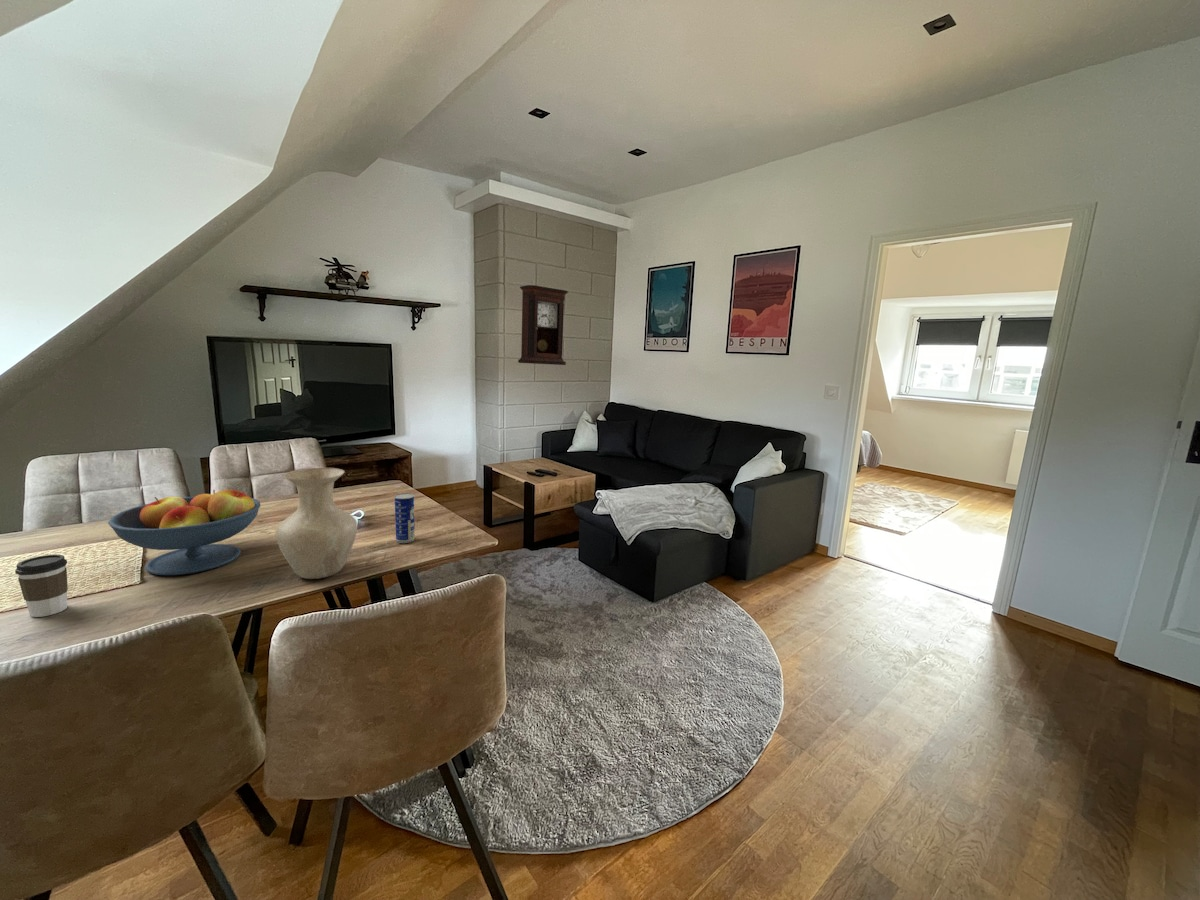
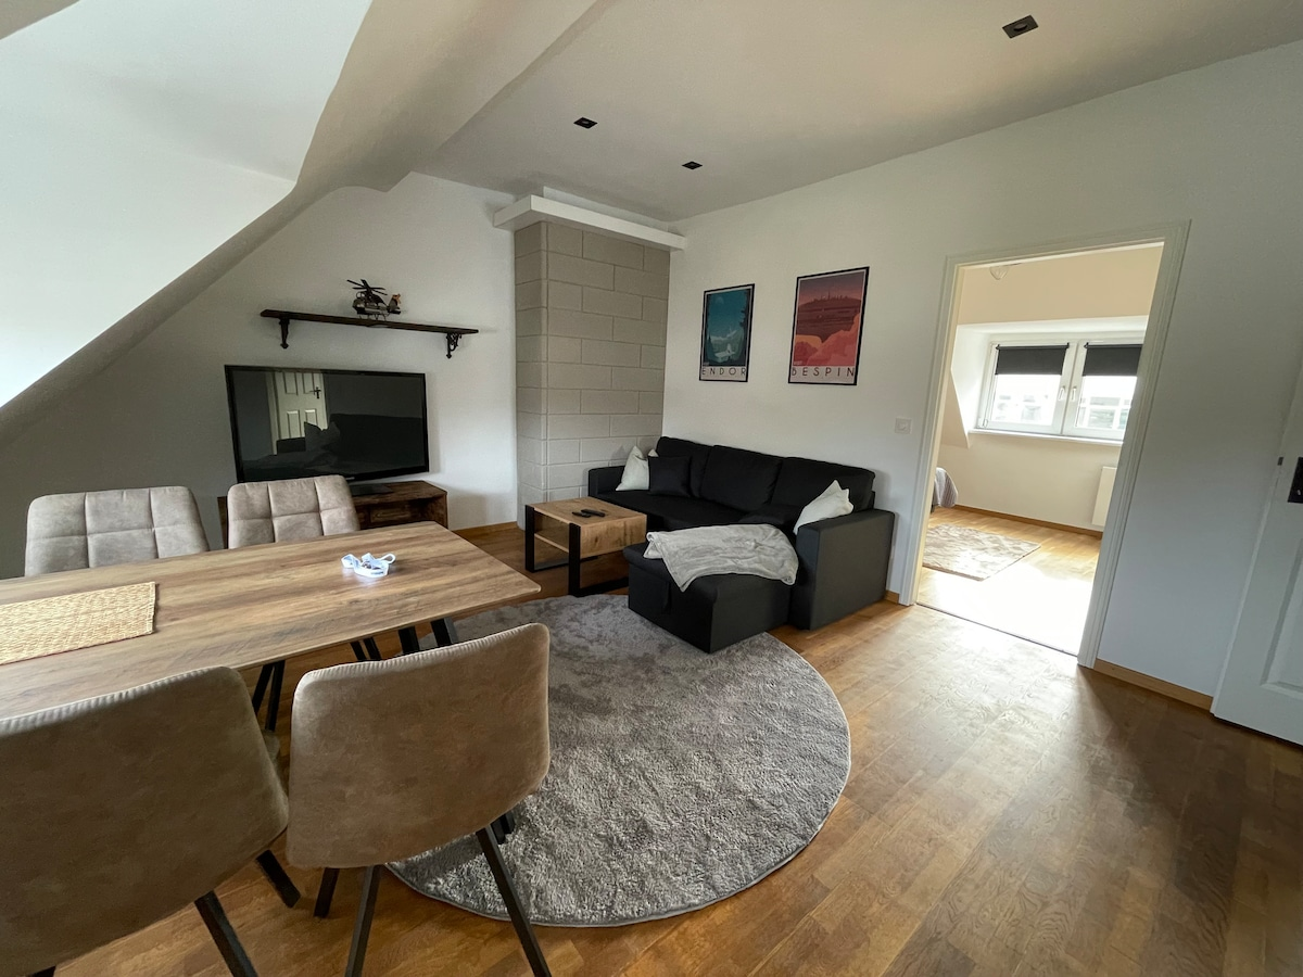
- coffee cup (45, 585)
- vase (317, 523)
- beverage can (404, 518)
- fruit bowl (191, 526)
- pendulum clock (544, 326)
